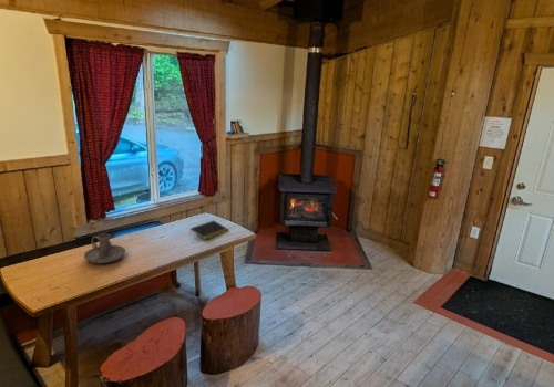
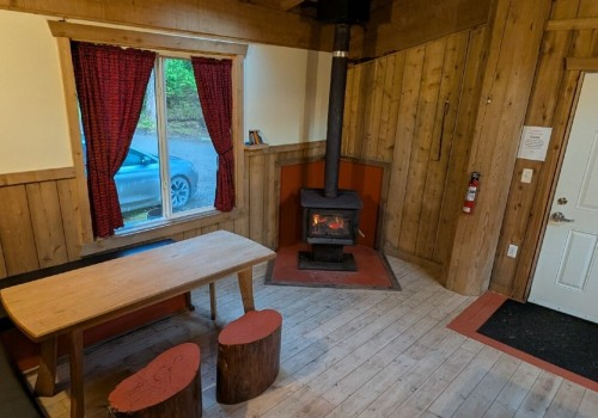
- candle holder (102, 245)
- notepad (209, 229)
